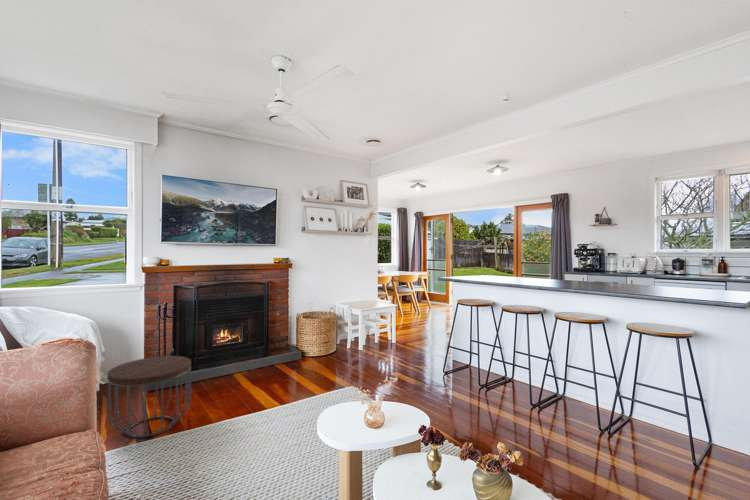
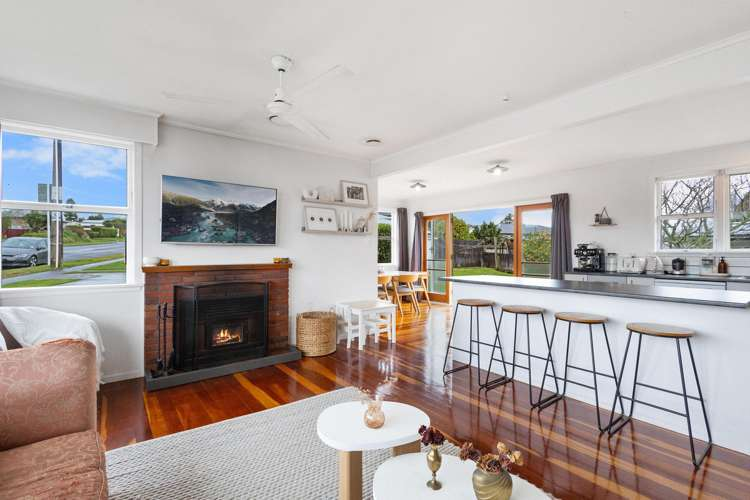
- side table (156, 396)
